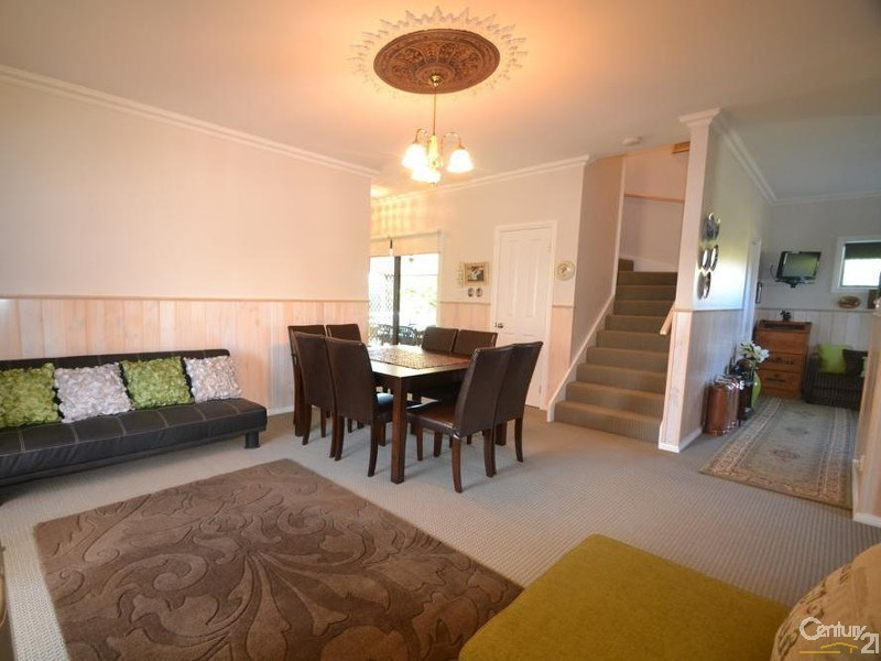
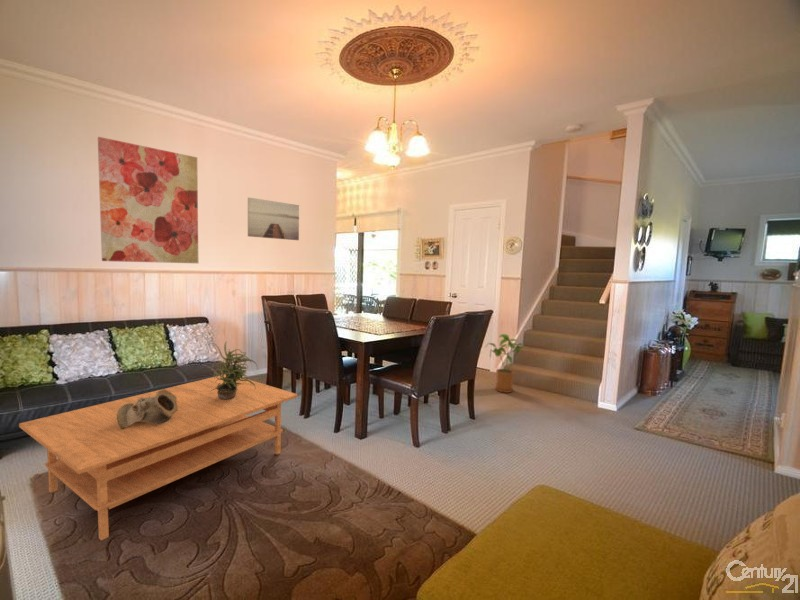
+ house plant (502, 362)
+ coffee table (176, 438)
+ potted plant (230, 369)
+ wall art (152, 205)
+ wall art (274, 220)
+ decorative bowl (148, 406)
